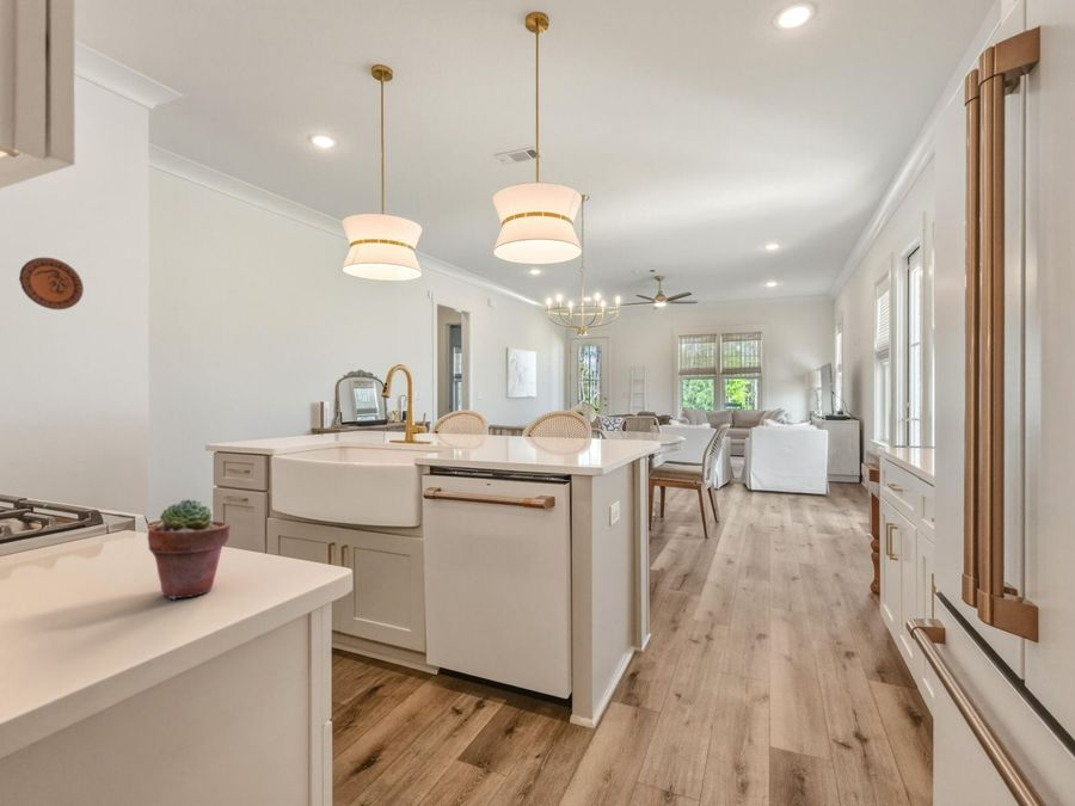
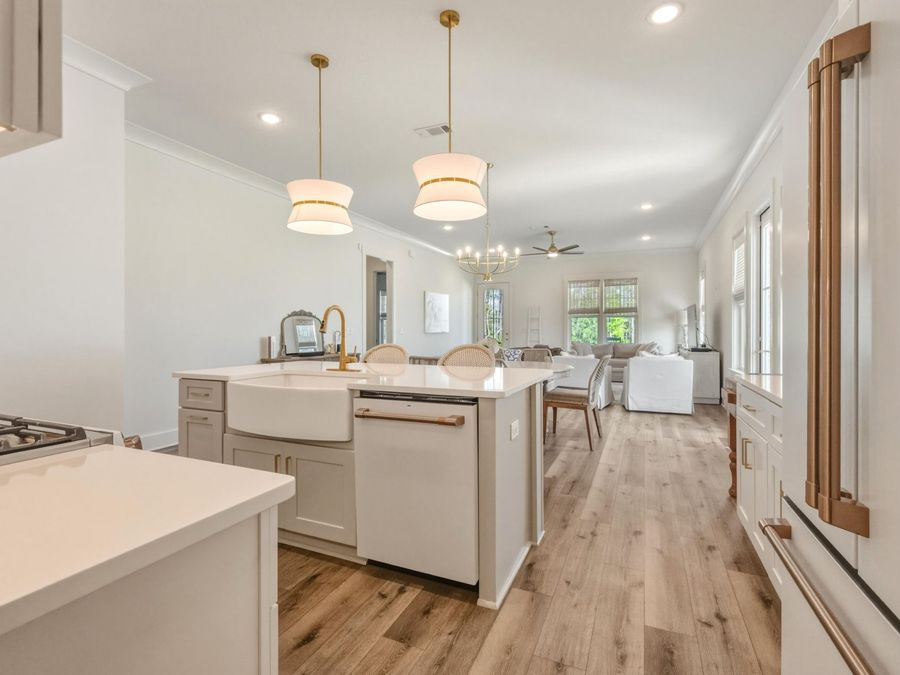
- potted succulent (189, 544)
- decorative plate (51, 283)
